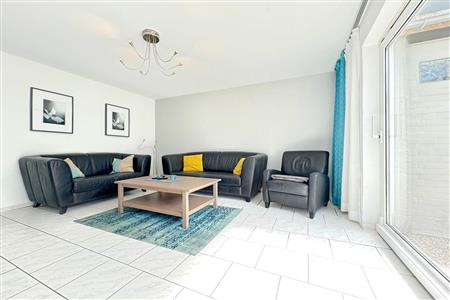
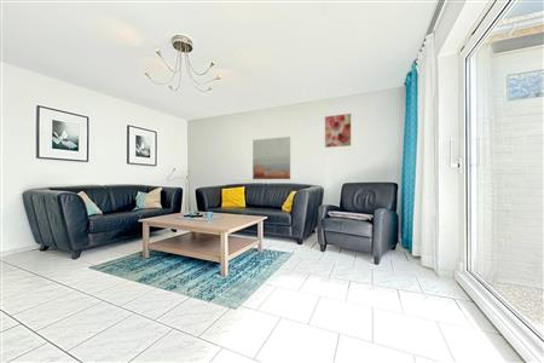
+ wall art (271, 159)
+ wall art (337, 131)
